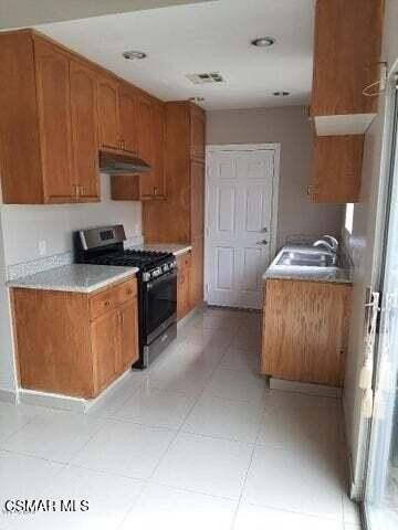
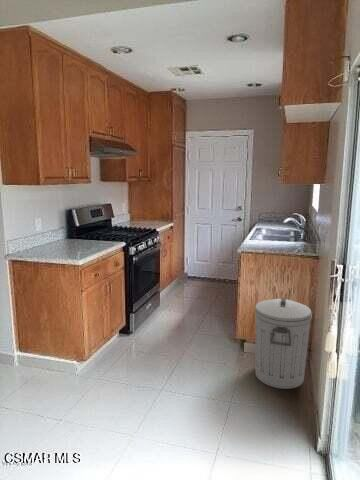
+ trash can (281, 338)
